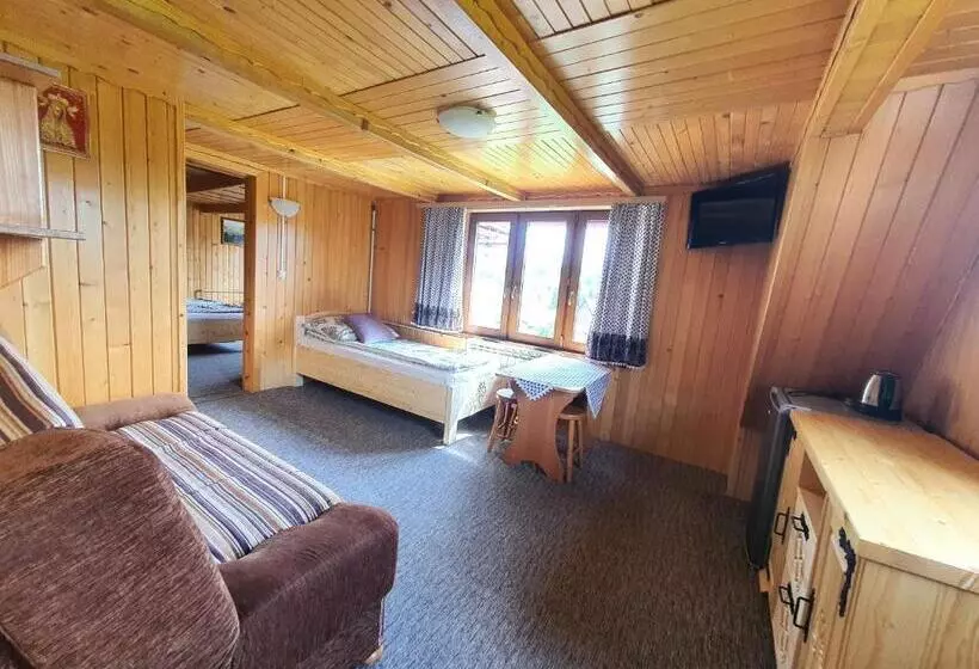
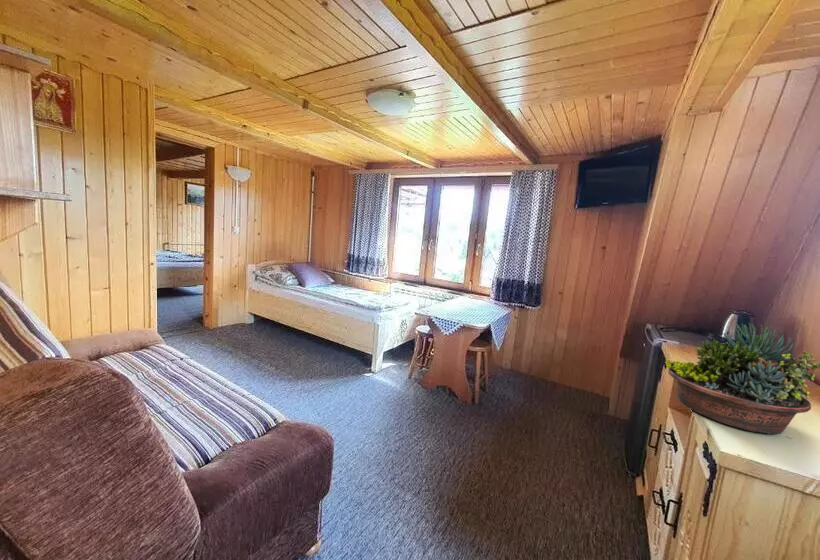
+ succulent planter (735, 368)
